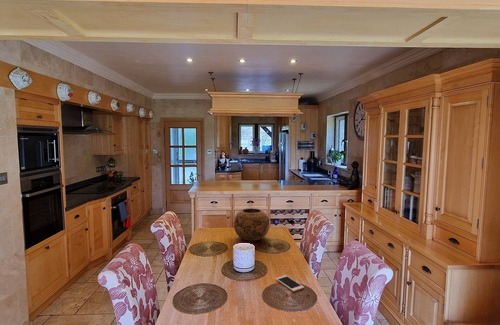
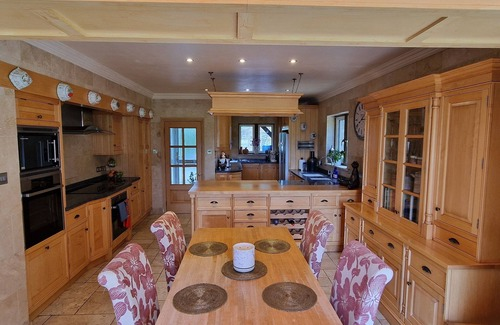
- decorative bowl (251, 224)
- cell phone (289, 283)
